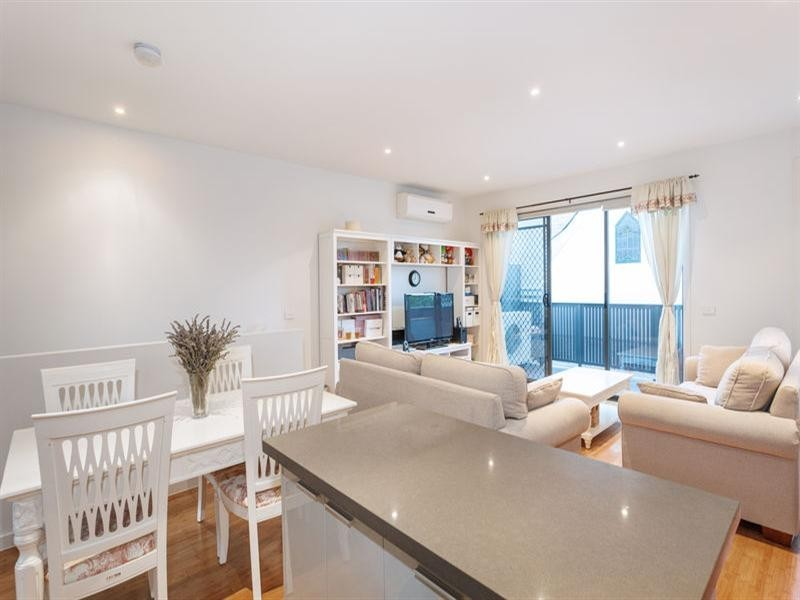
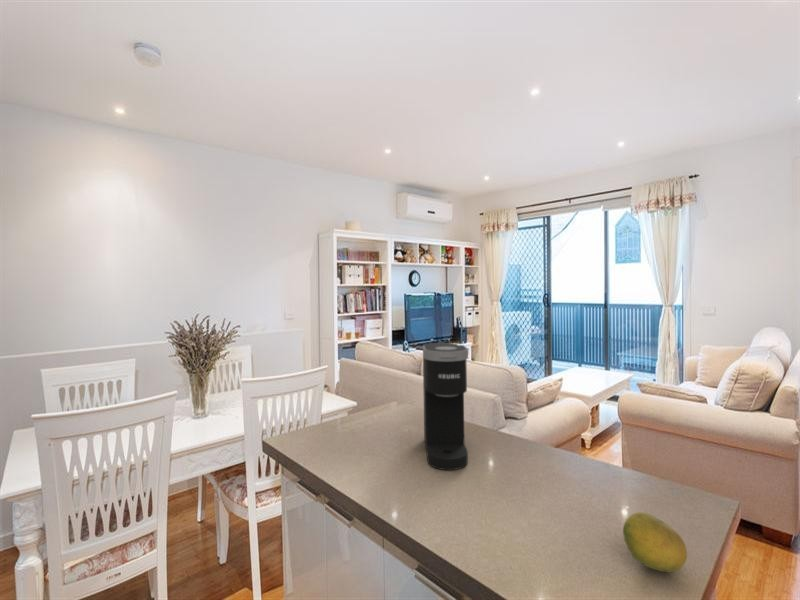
+ fruit (654, 541)
+ coffee maker (443, 397)
